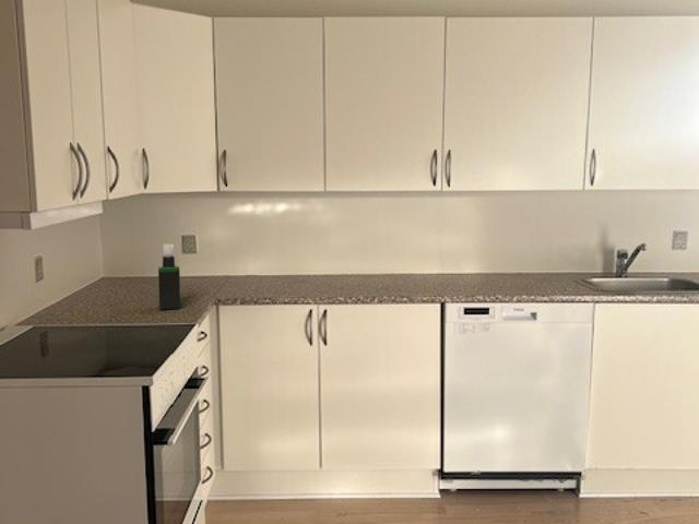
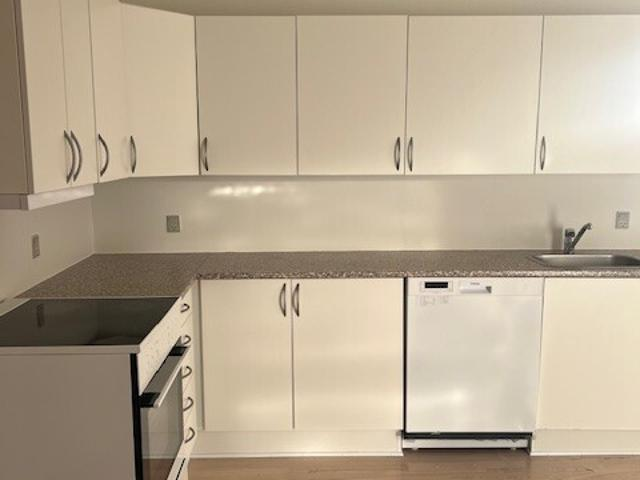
- spray bottle (168, 275)
